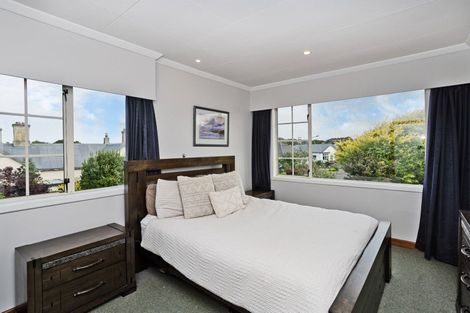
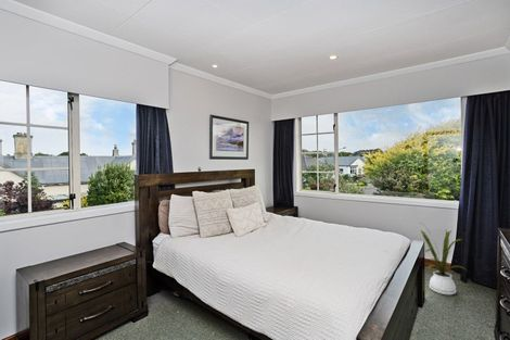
+ house plant (438, 254)
